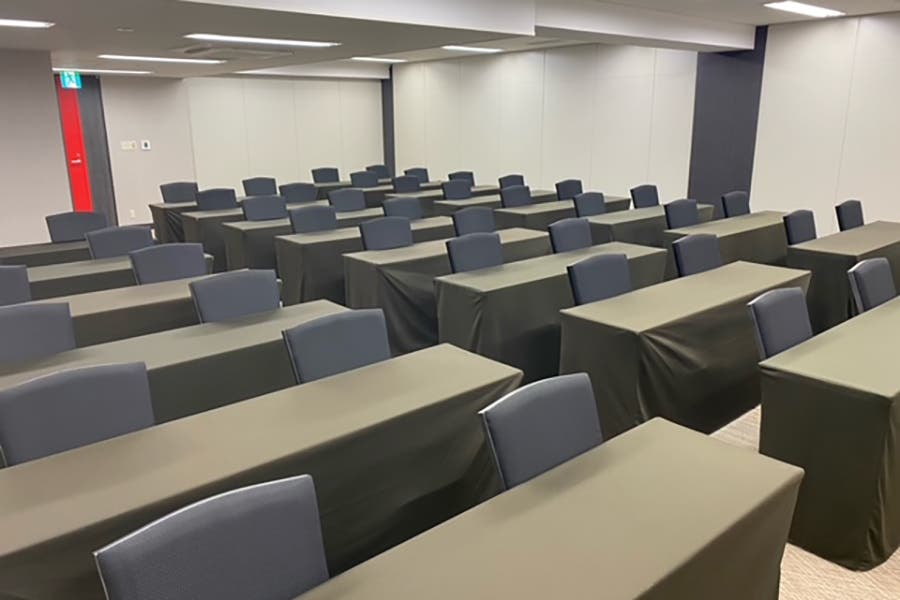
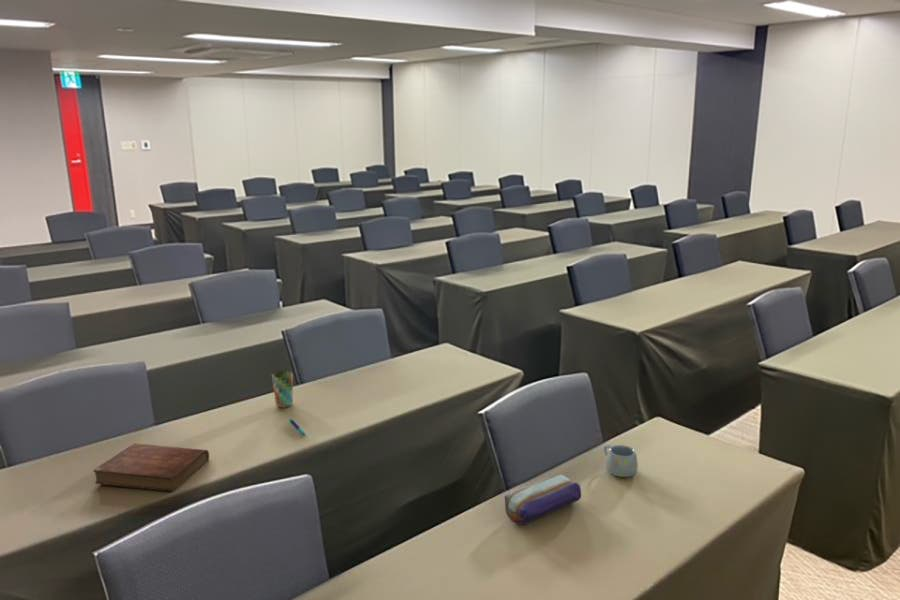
+ bible (153, 465)
+ pencil case (543, 498)
+ mug (618, 459)
+ pen (297, 427)
+ cup (283, 389)
